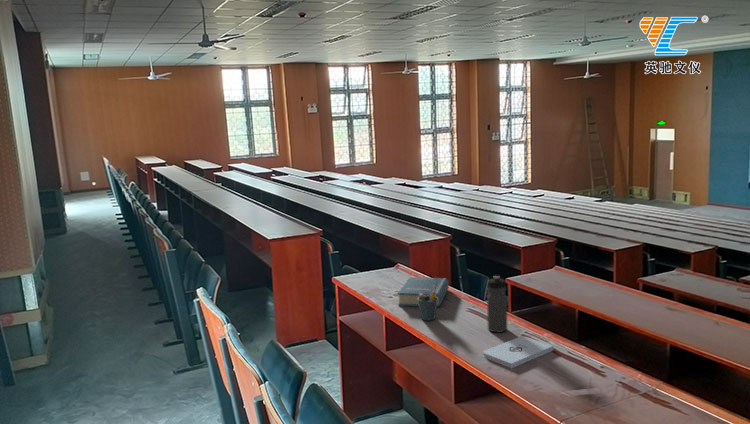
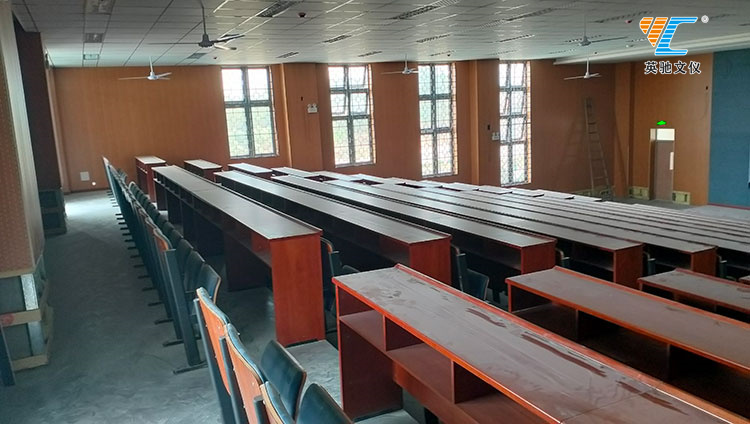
- pen holder (427, 303)
- water bottle (497, 303)
- notepad (517, 351)
- hardback book (424, 291)
